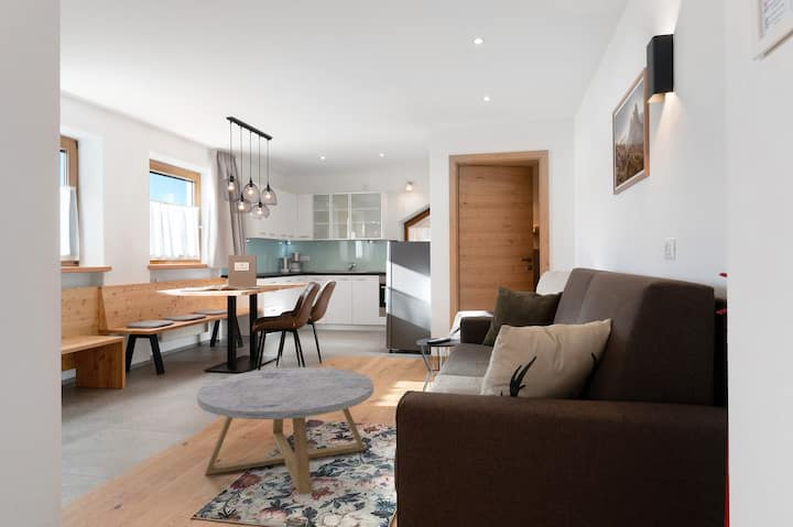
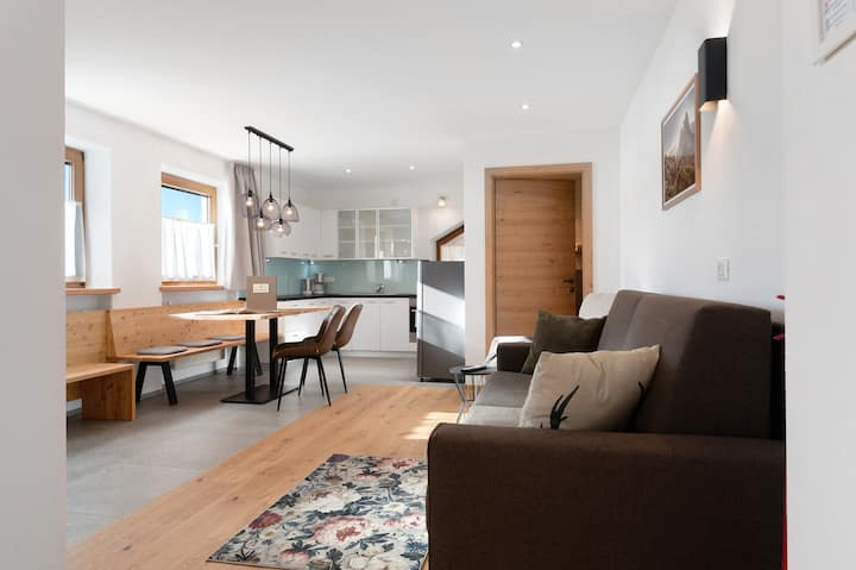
- coffee table (287, 418)
